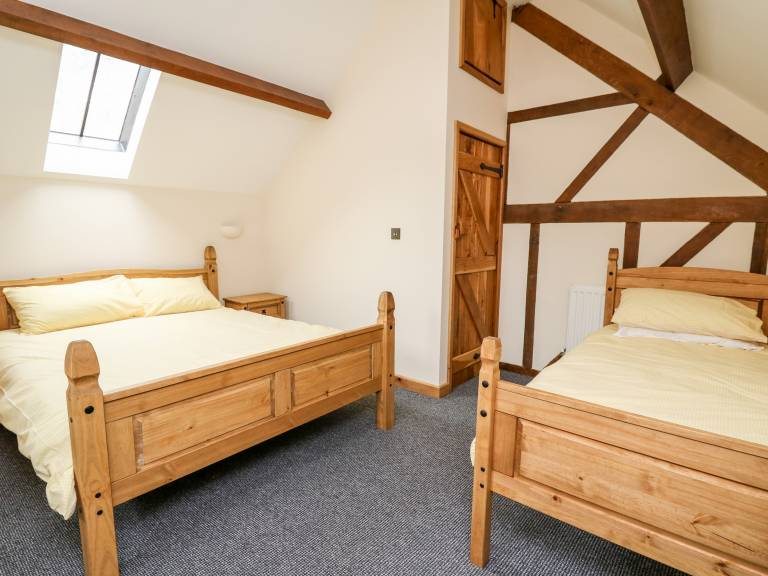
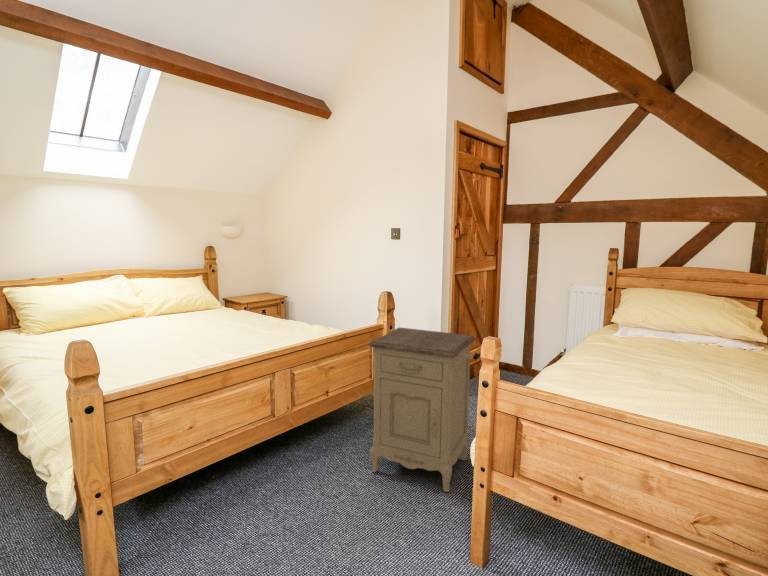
+ nightstand (419, 405)
